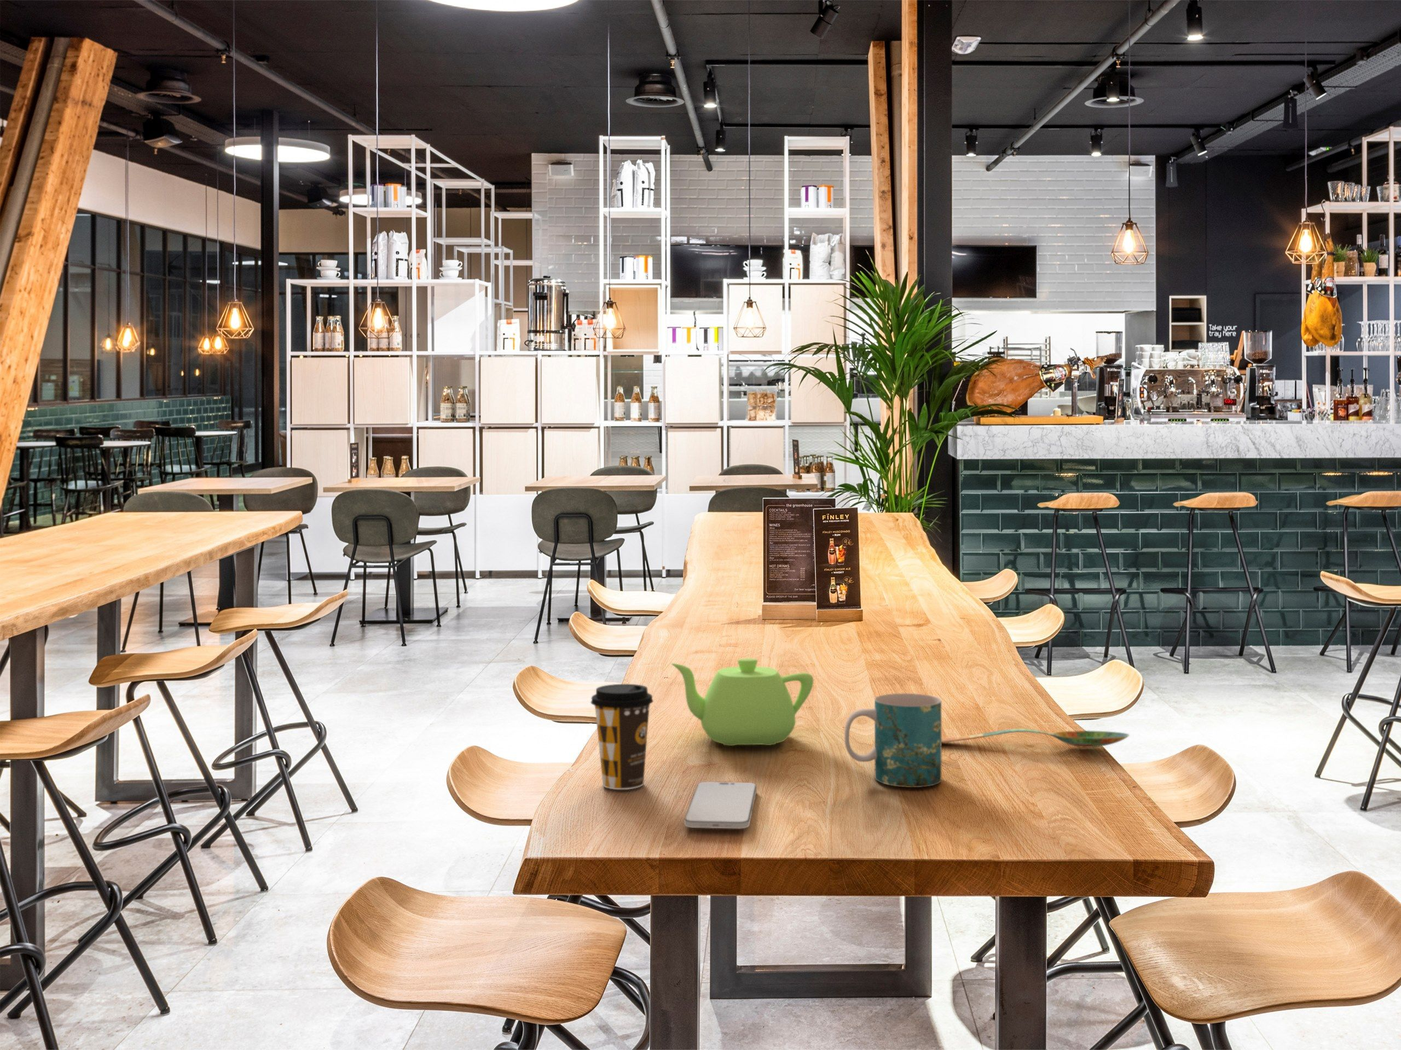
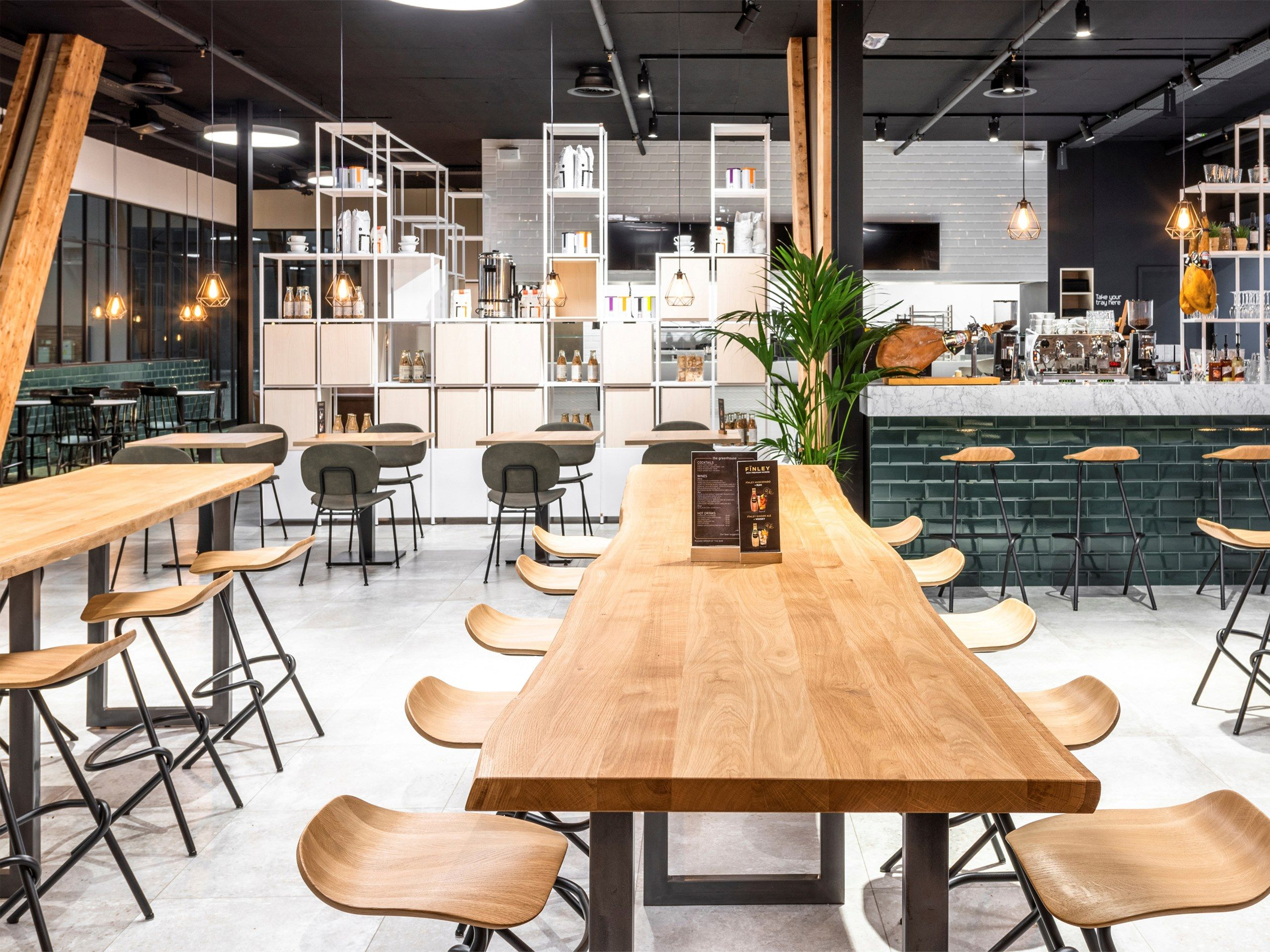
- coffee cup (622, 736)
- mug (892, 739)
- smartphone (721, 804)
- teapot (742, 699)
- spoon (1023, 731)
